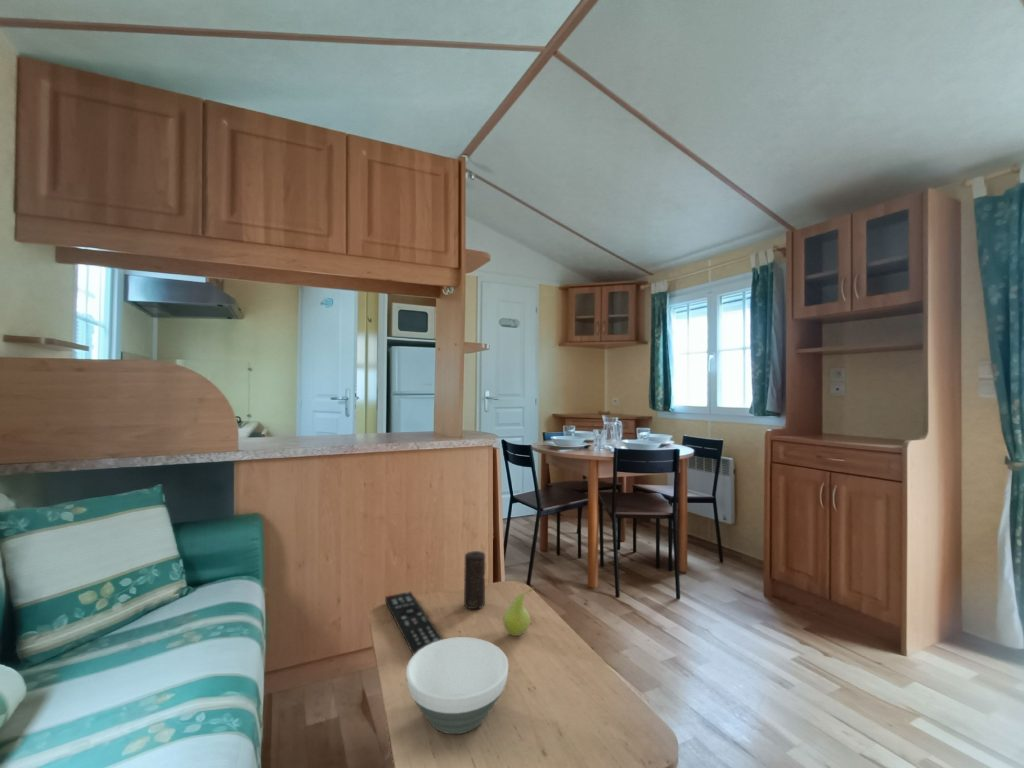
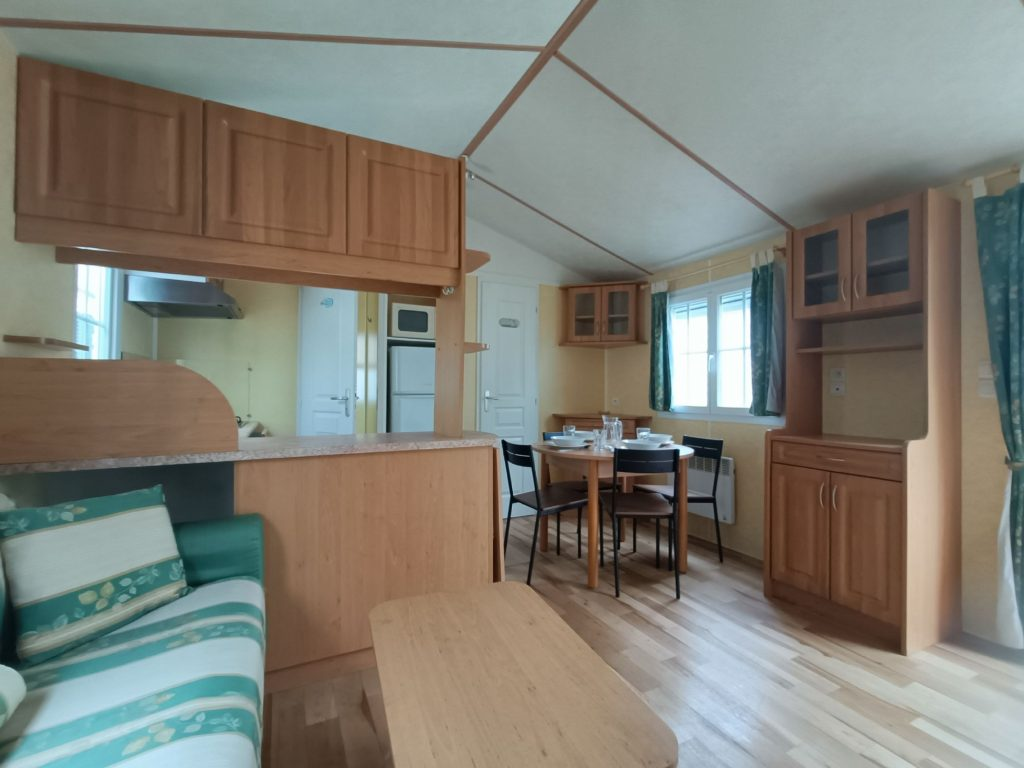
- candle (474, 579)
- fruit (518, 610)
- bowl (457, 689)
- remote control (412, 619)
